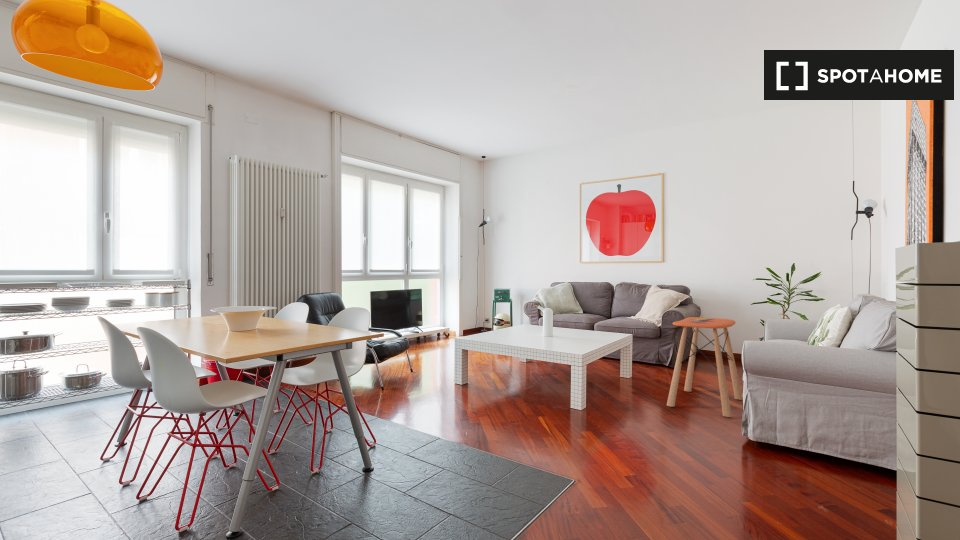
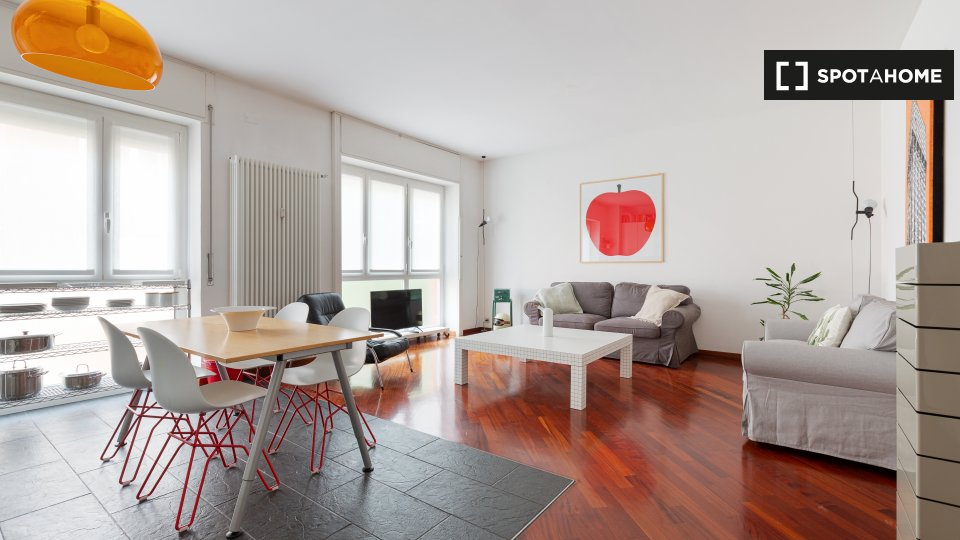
- side table (708, 359)
